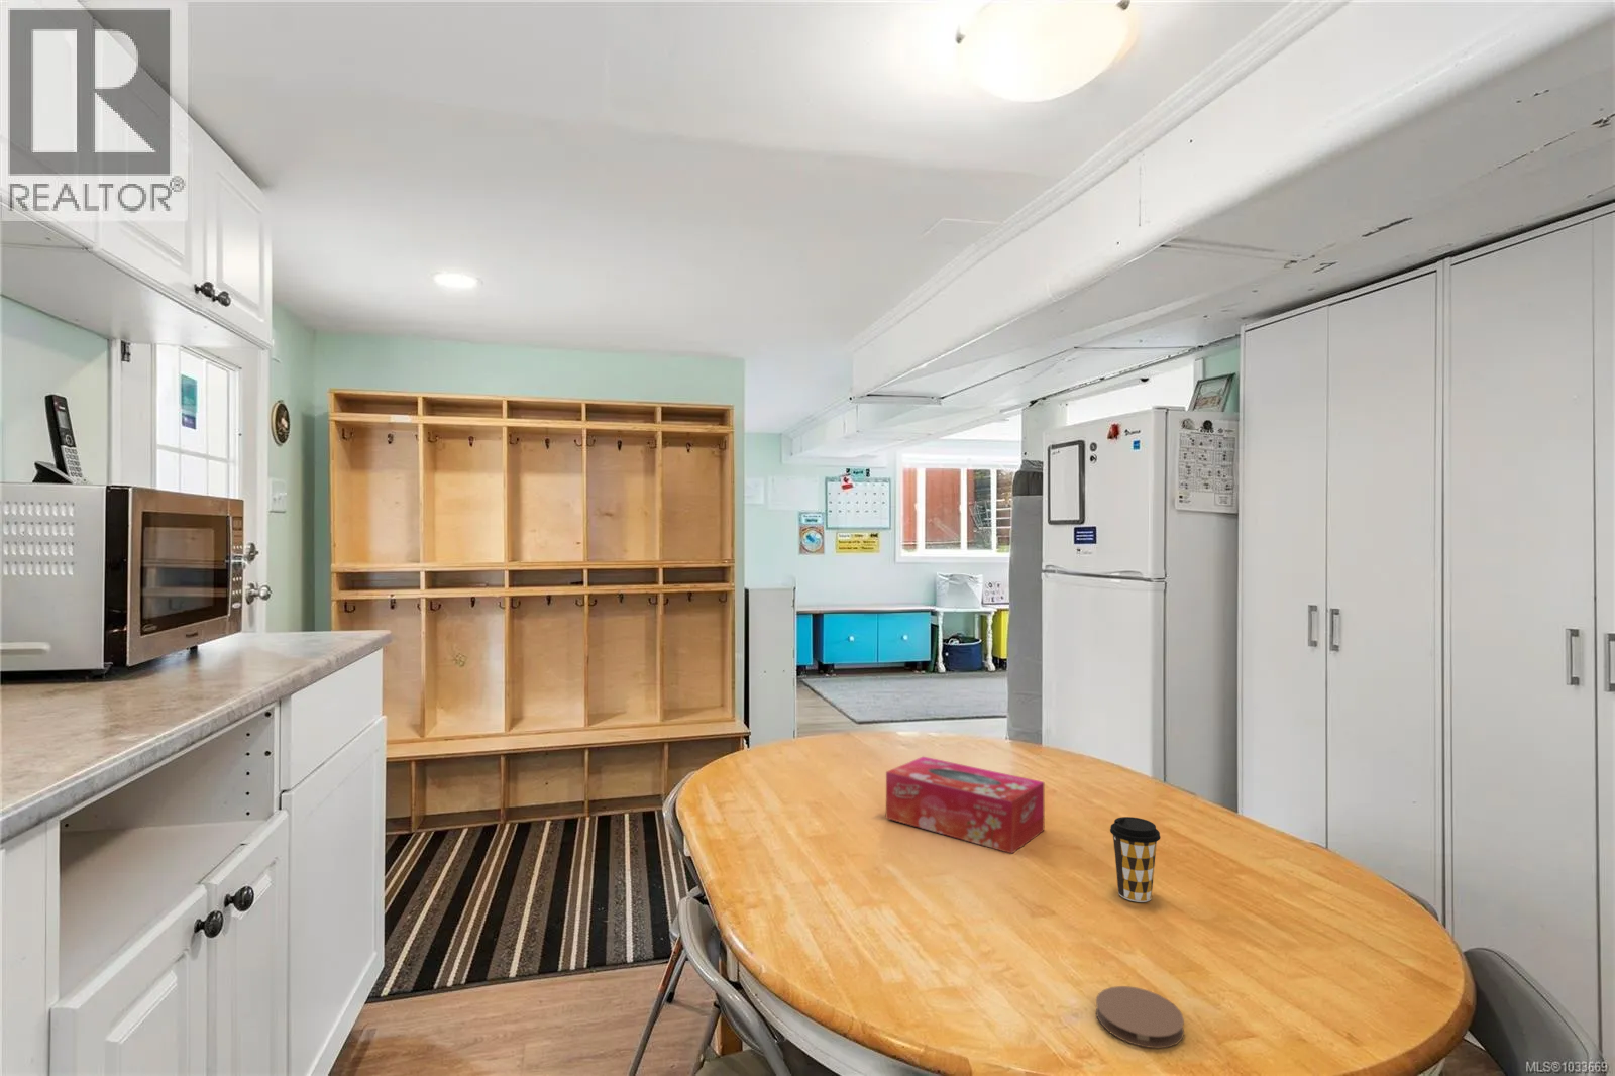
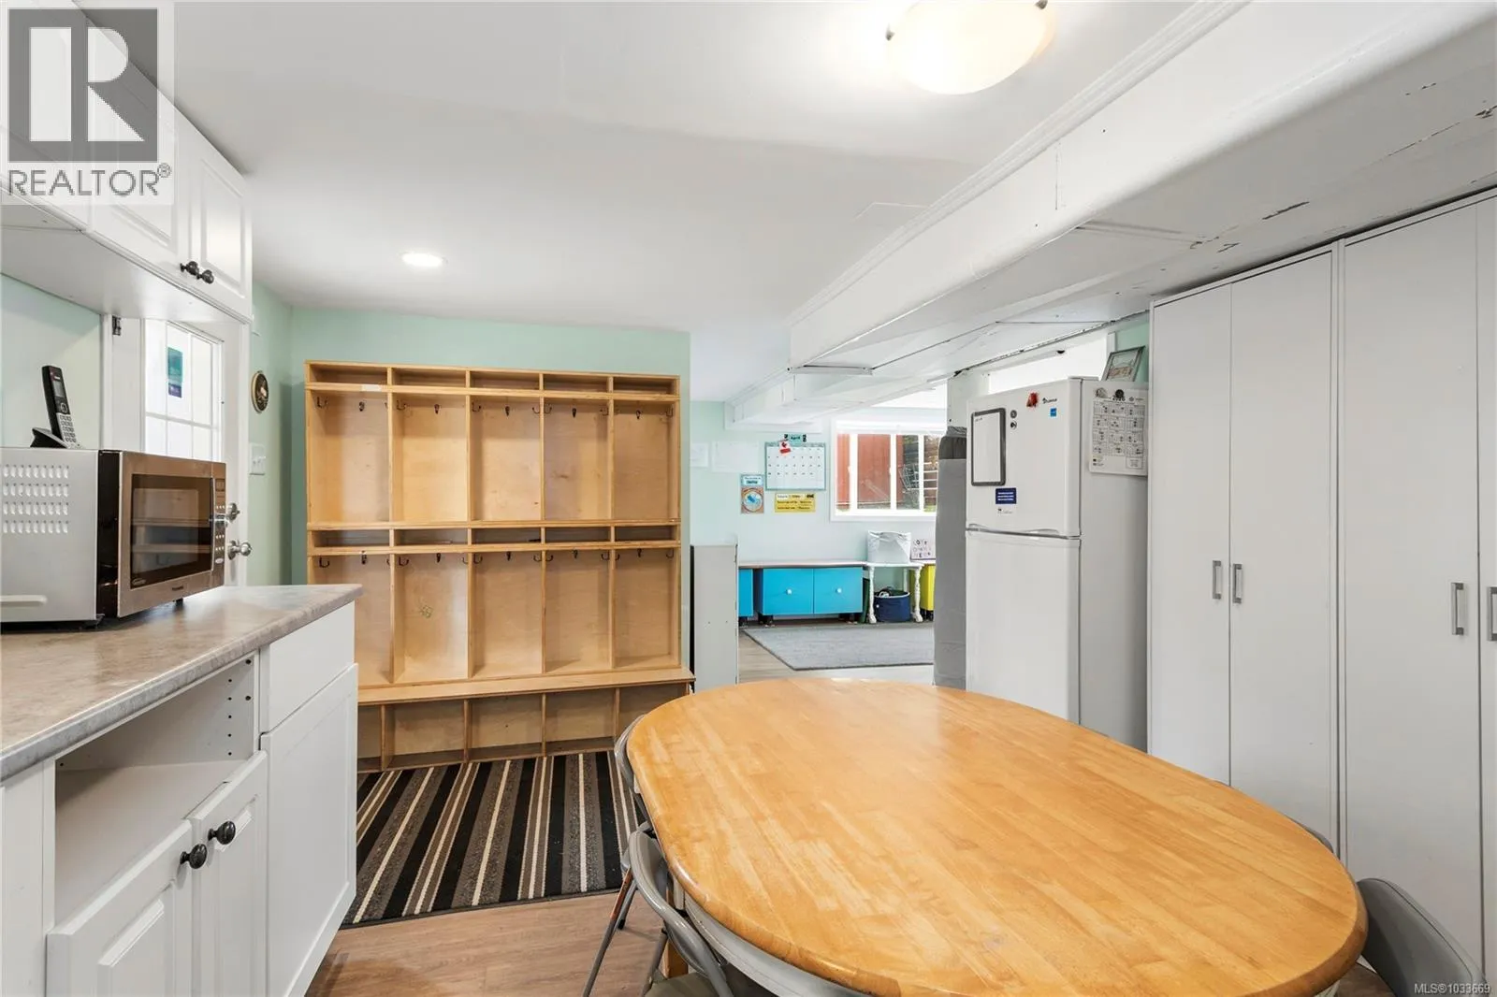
- coffee cup (1135, 859)
- tissue box (963, 801)
- coaster (1138, 1016)
